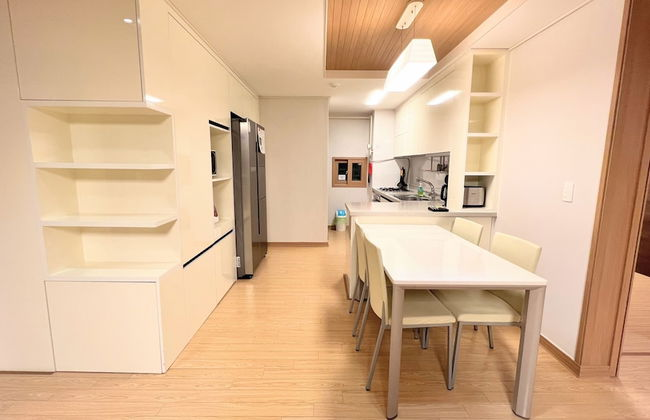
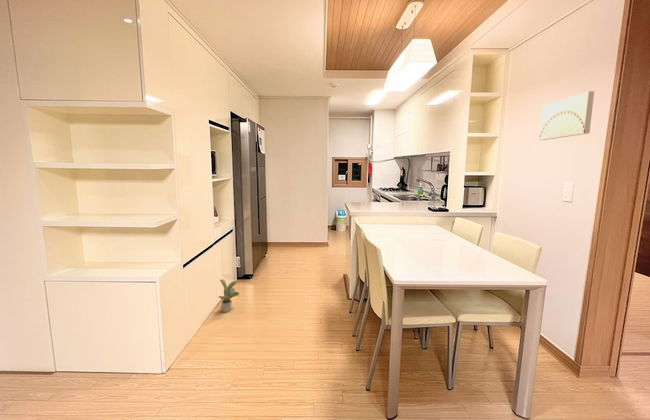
+ wall art (564, 118)
+ potted plant (229, 295)
